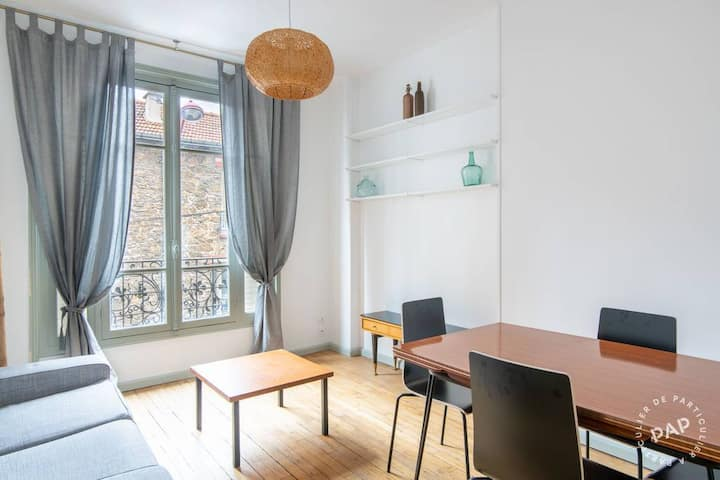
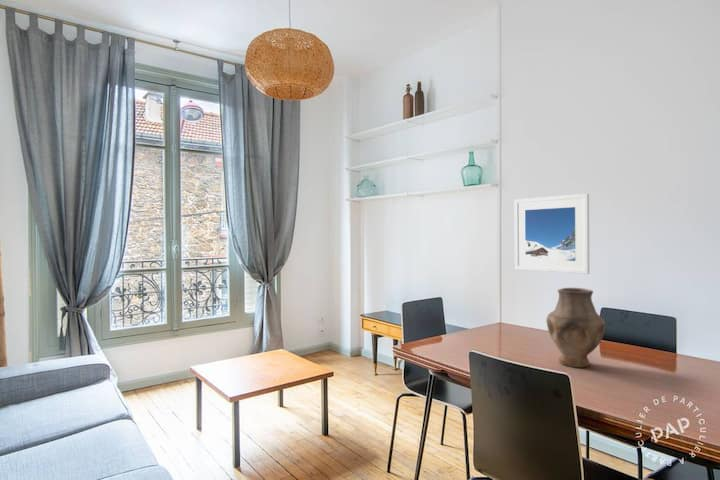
+ vase (575, 326)
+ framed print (549, 234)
